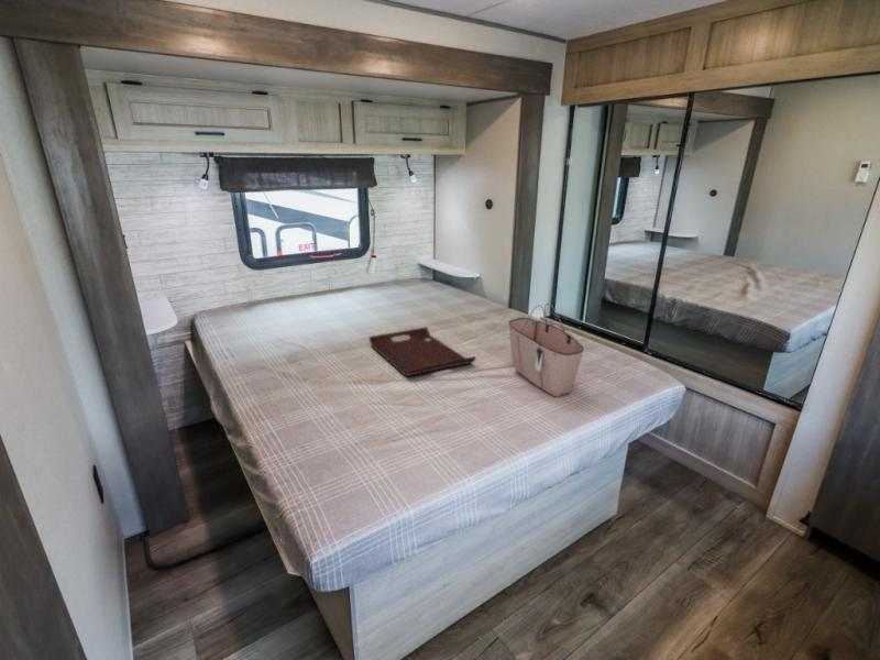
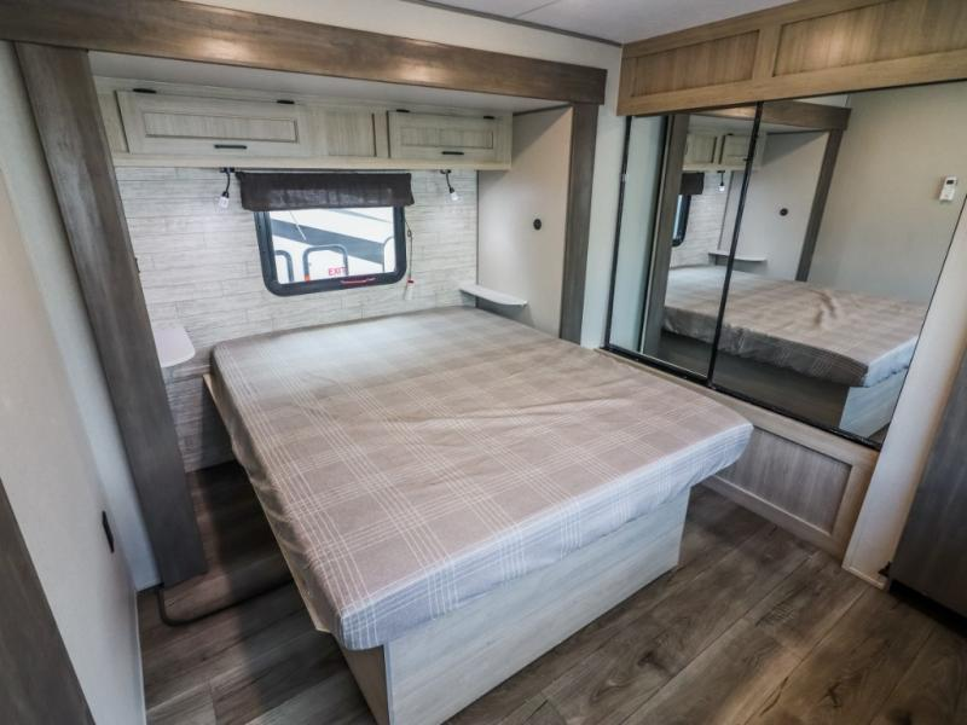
- serving tray (419, 350)
- tote bag (543, 344)
